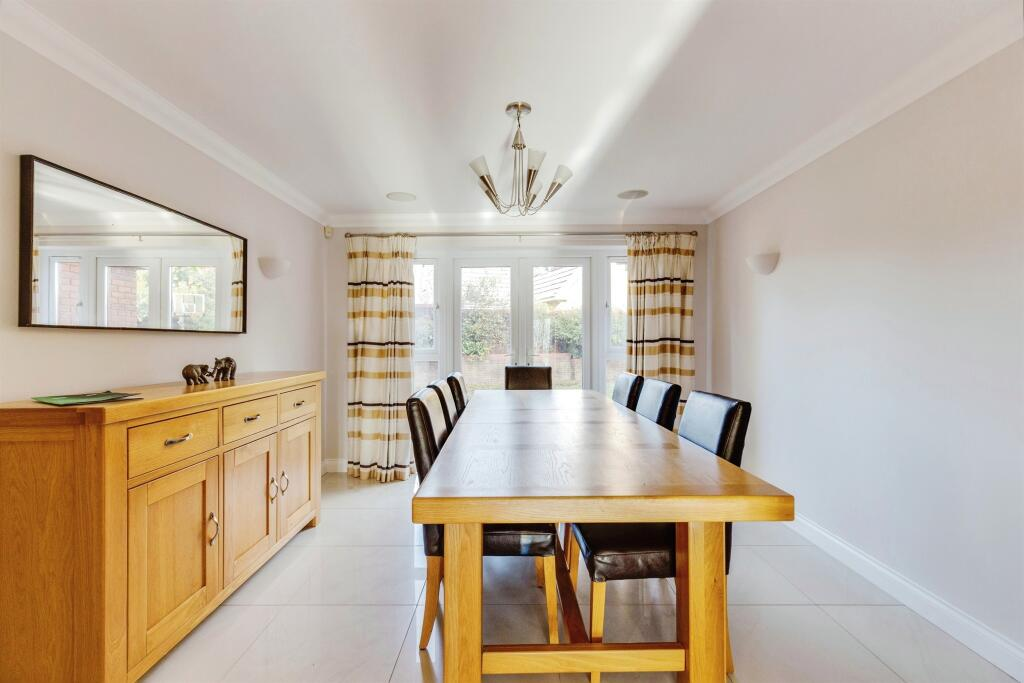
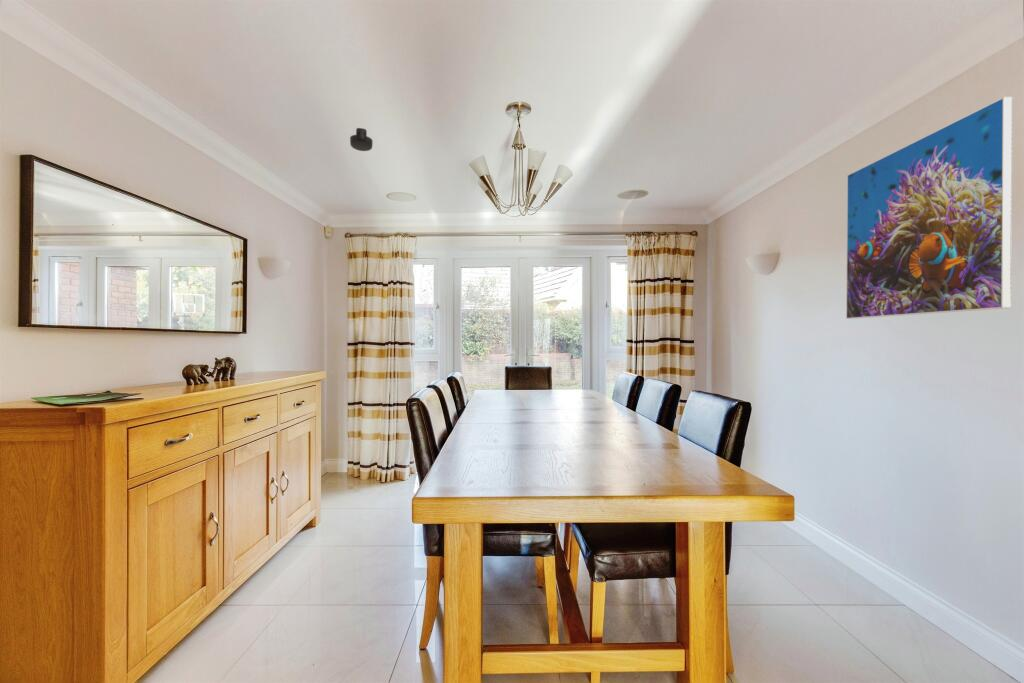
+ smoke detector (361, 138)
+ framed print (913, 229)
